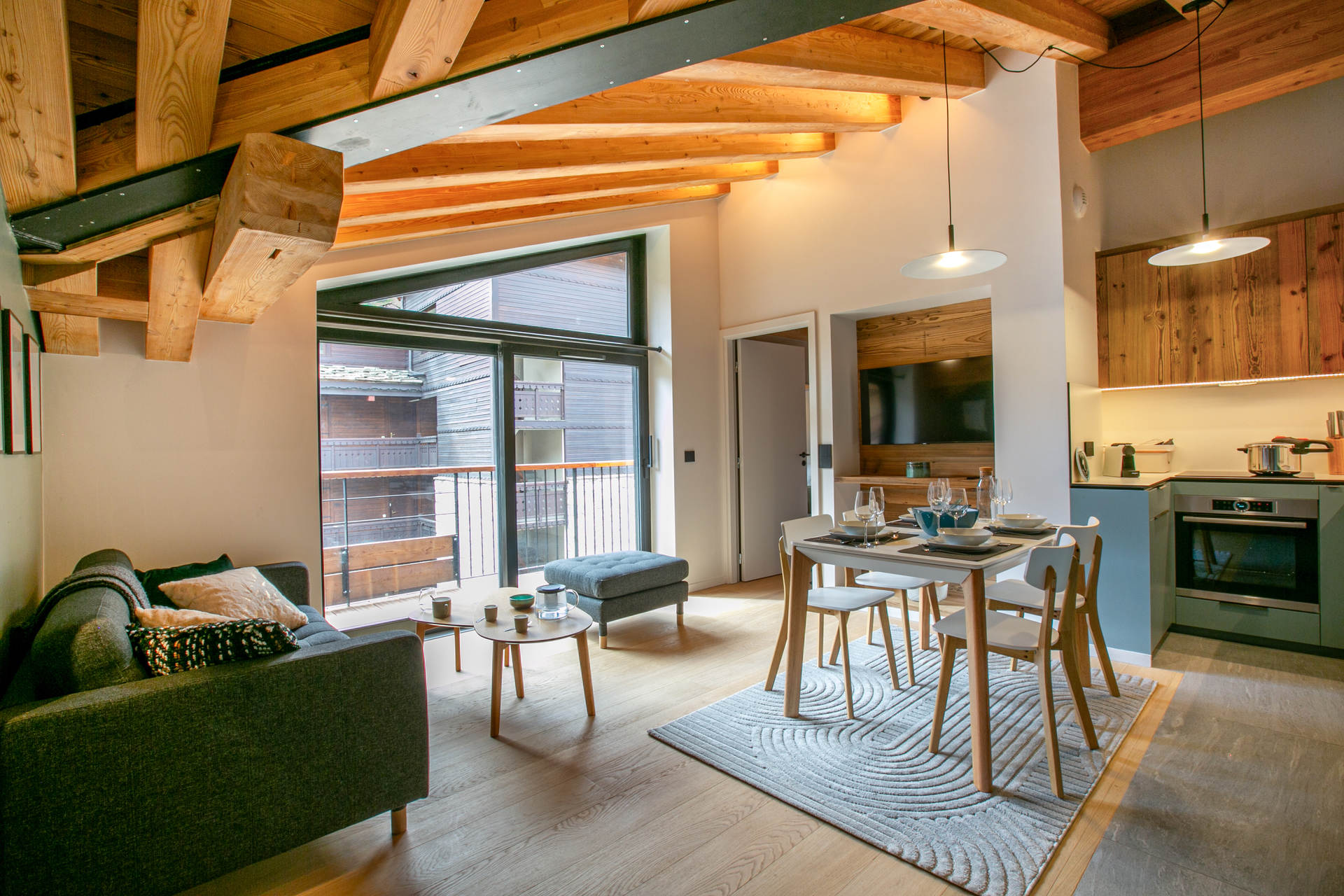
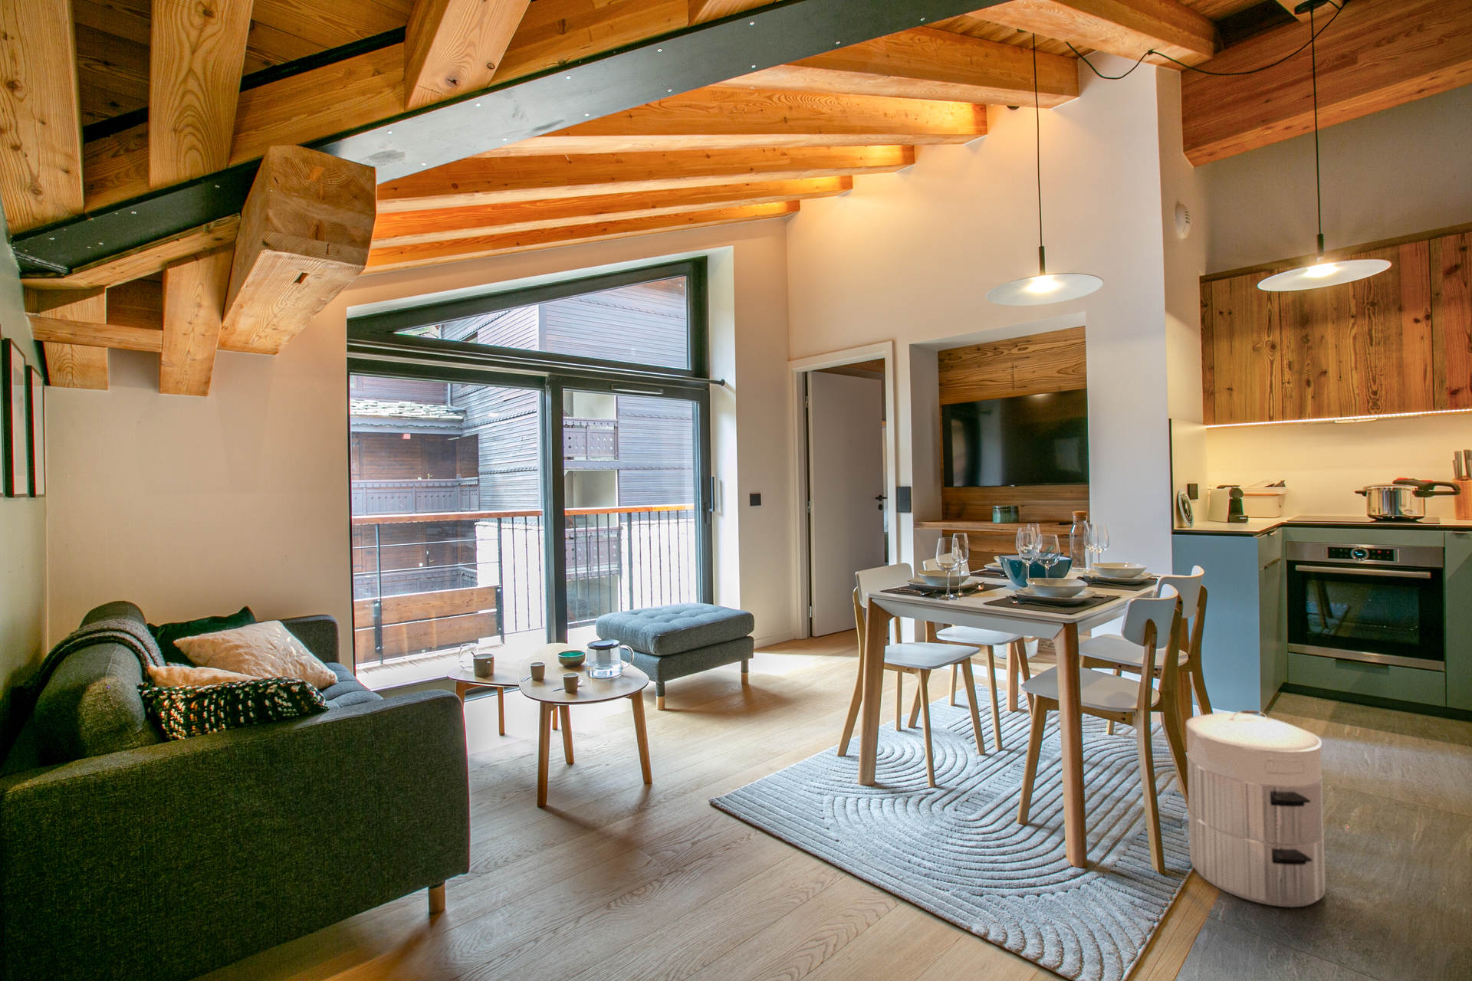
+ waste bin (1252, 794)
